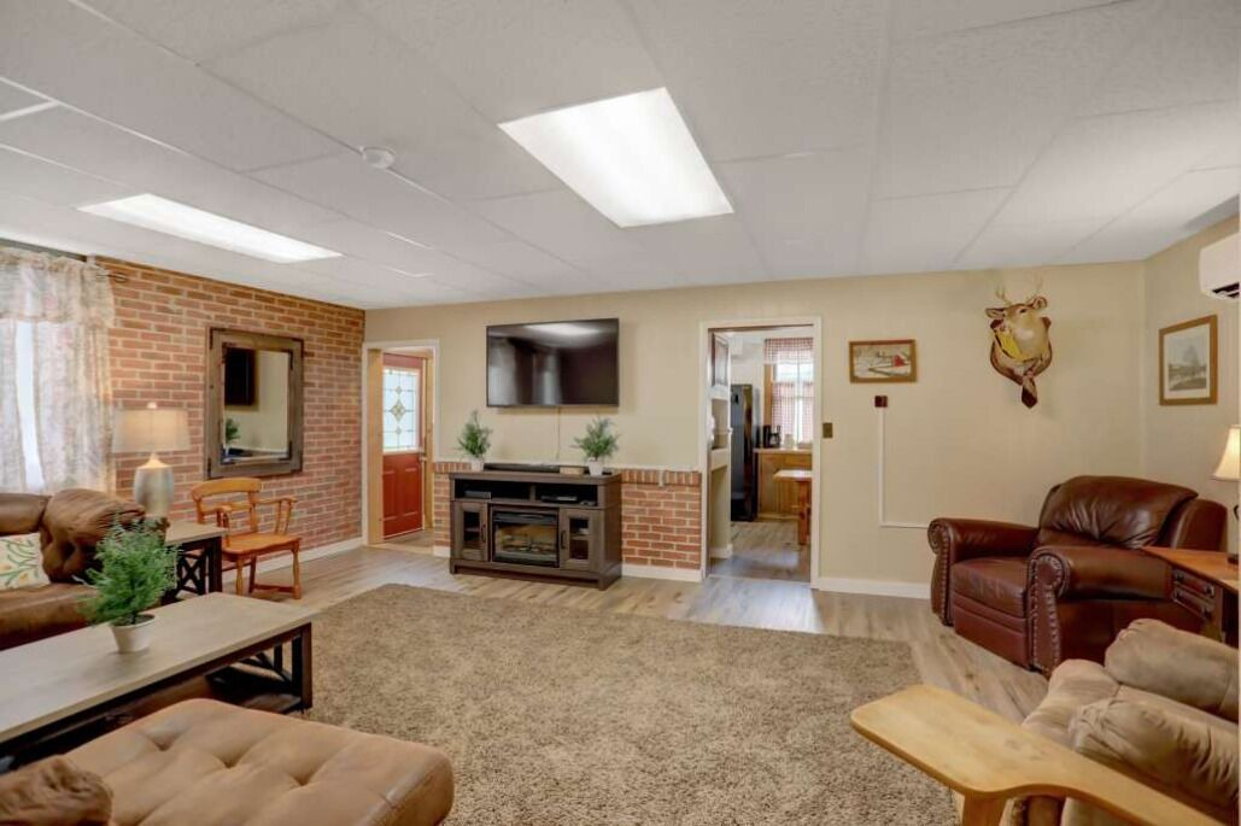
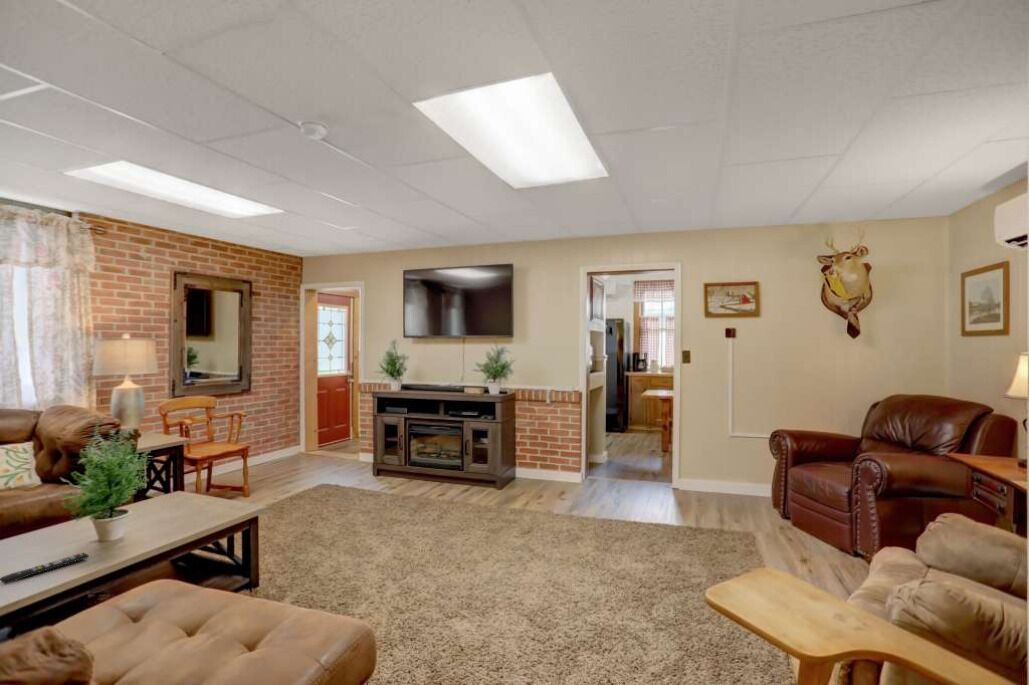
+ remote control (46, 567)
